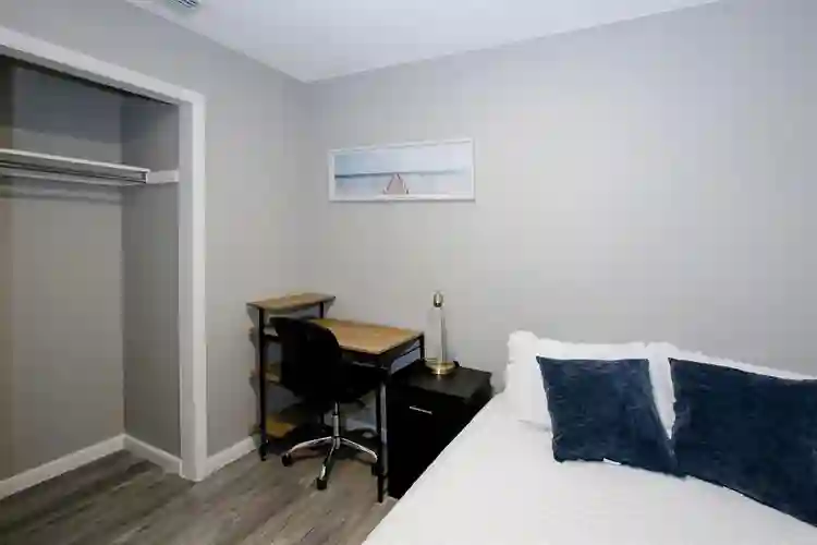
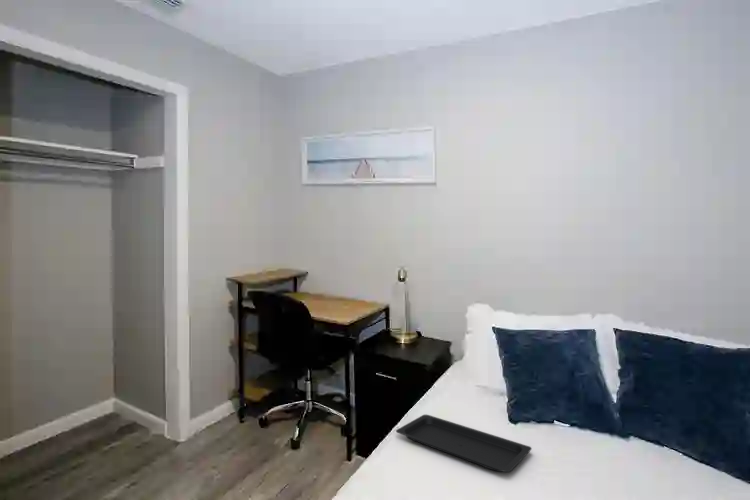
+ serving tray (460, 442)
